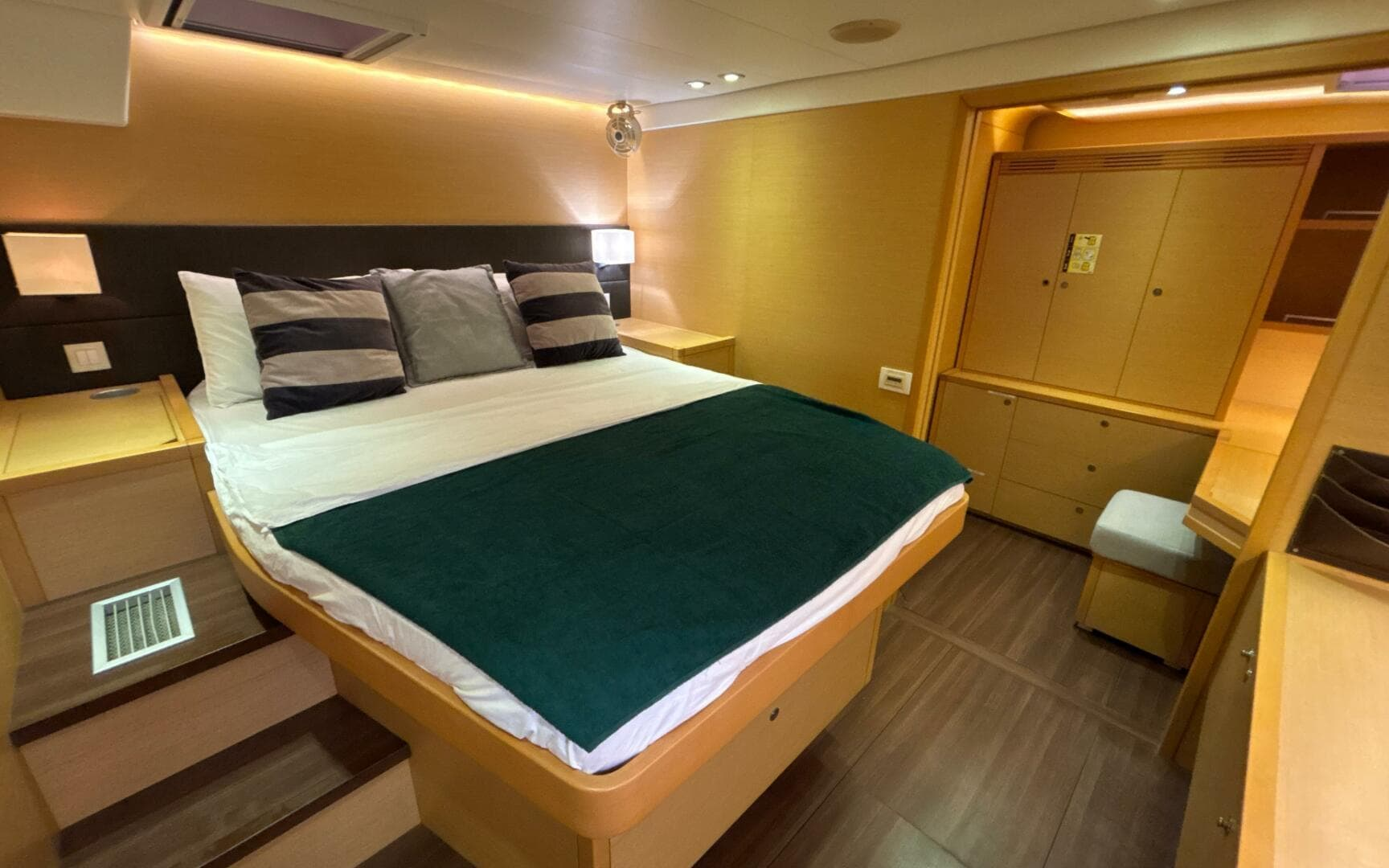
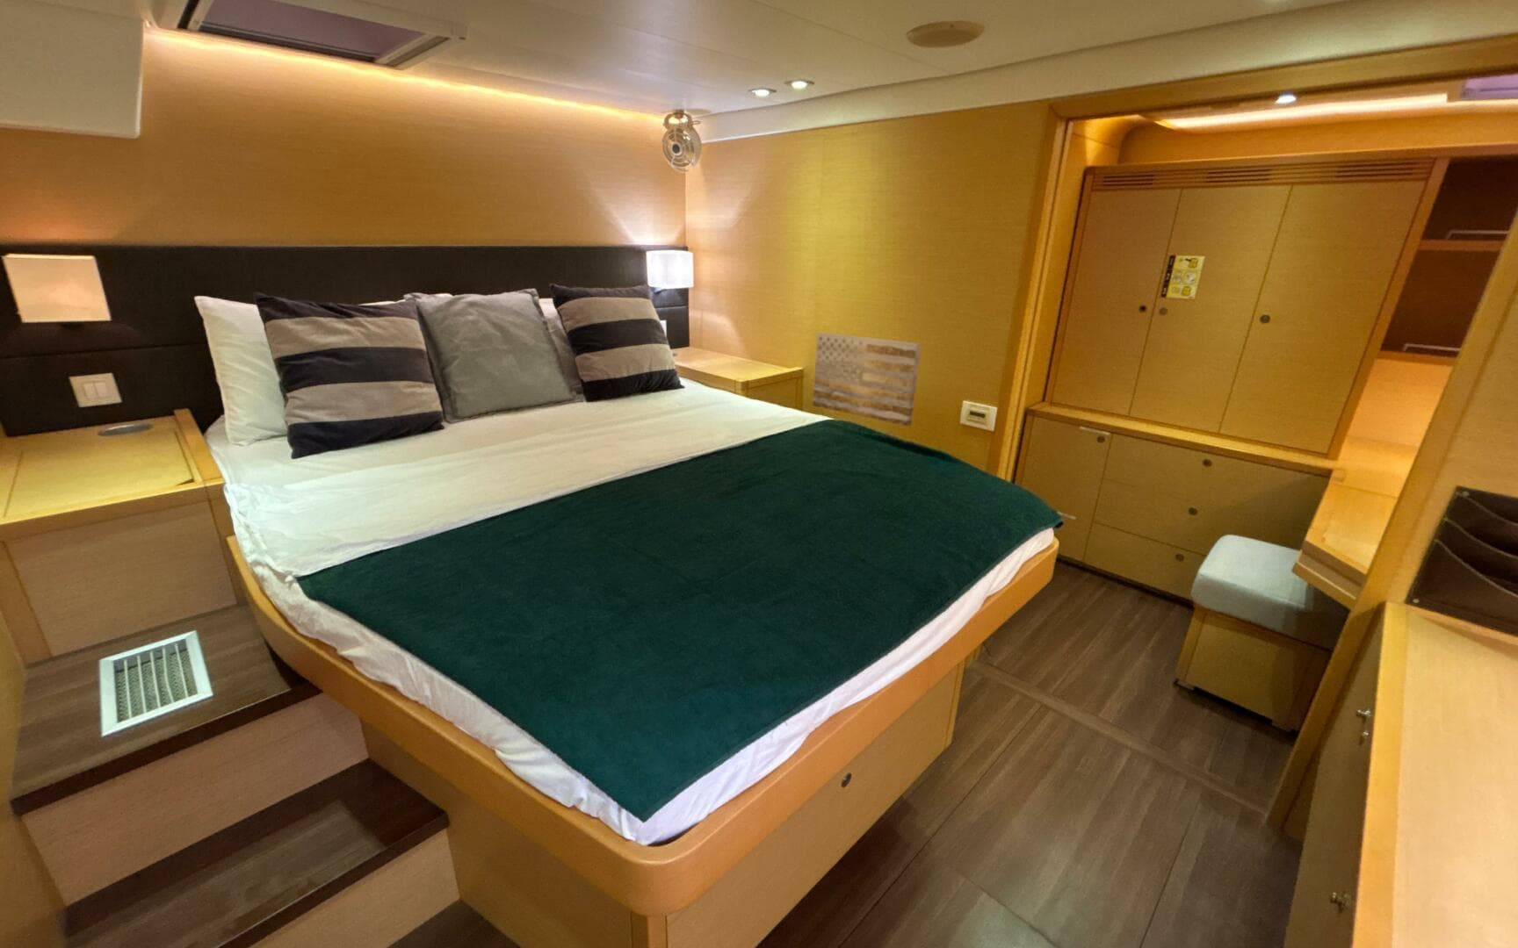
+ wall art (862, 377)
